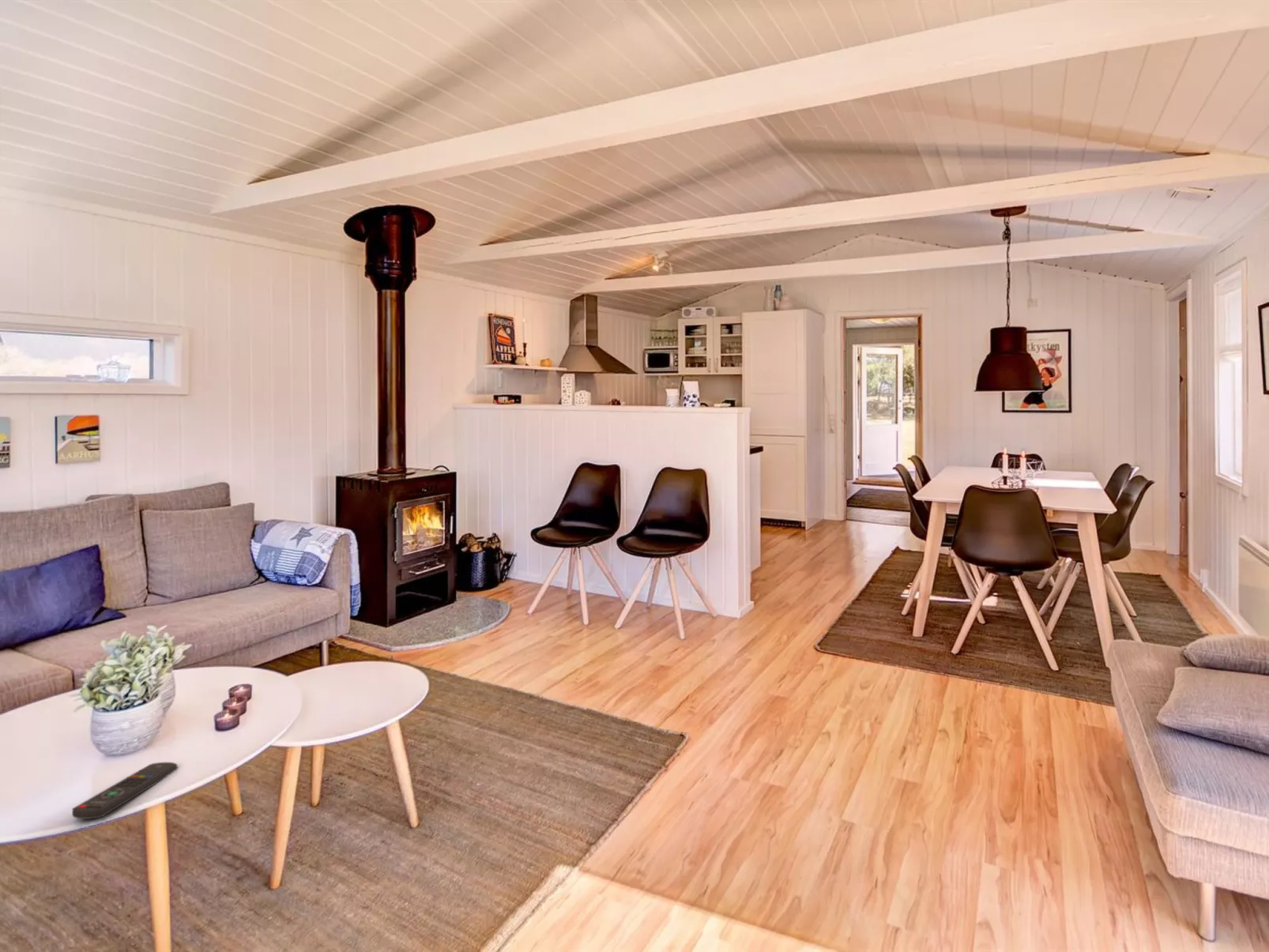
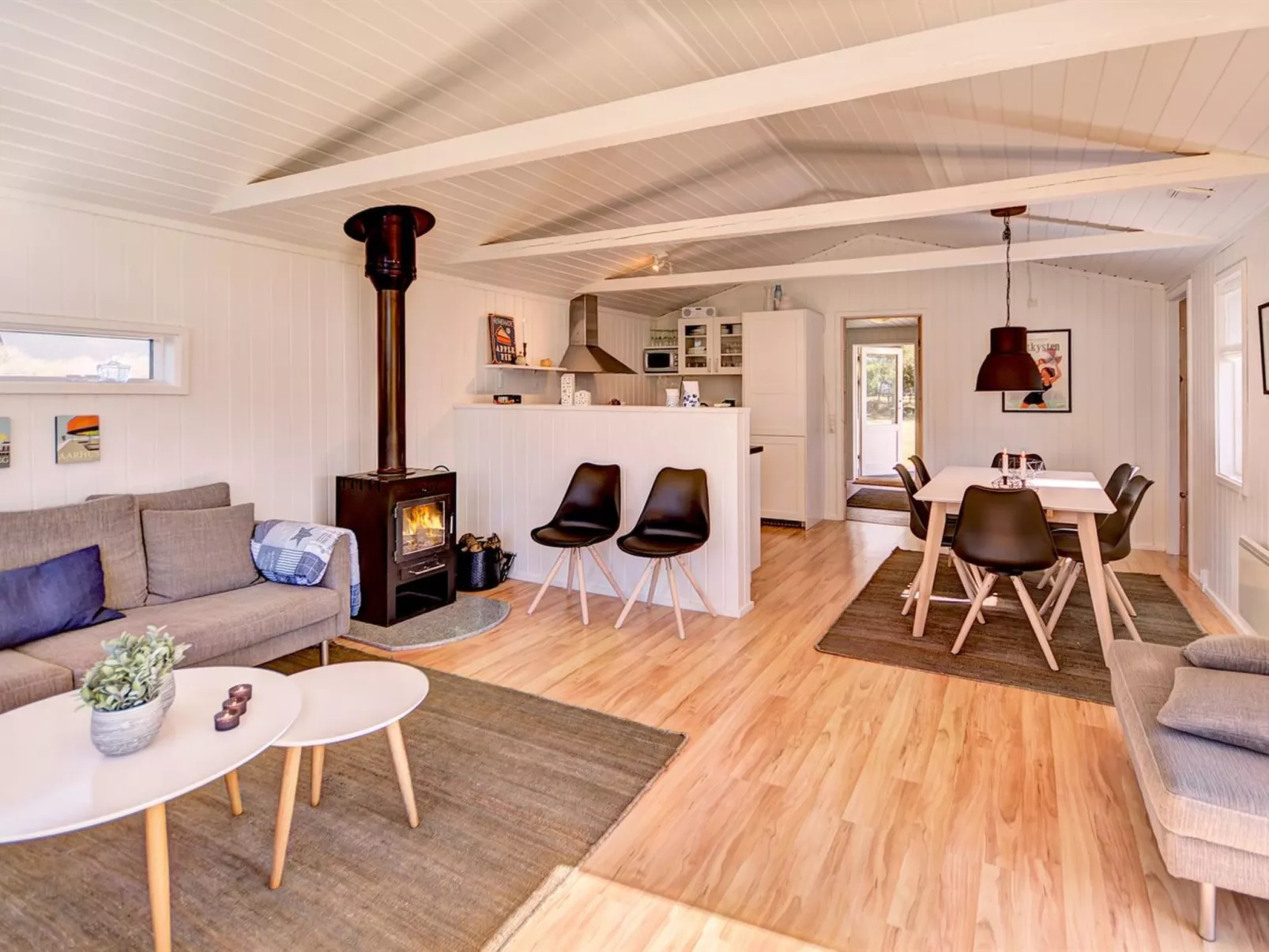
- remote control (128, 788)
